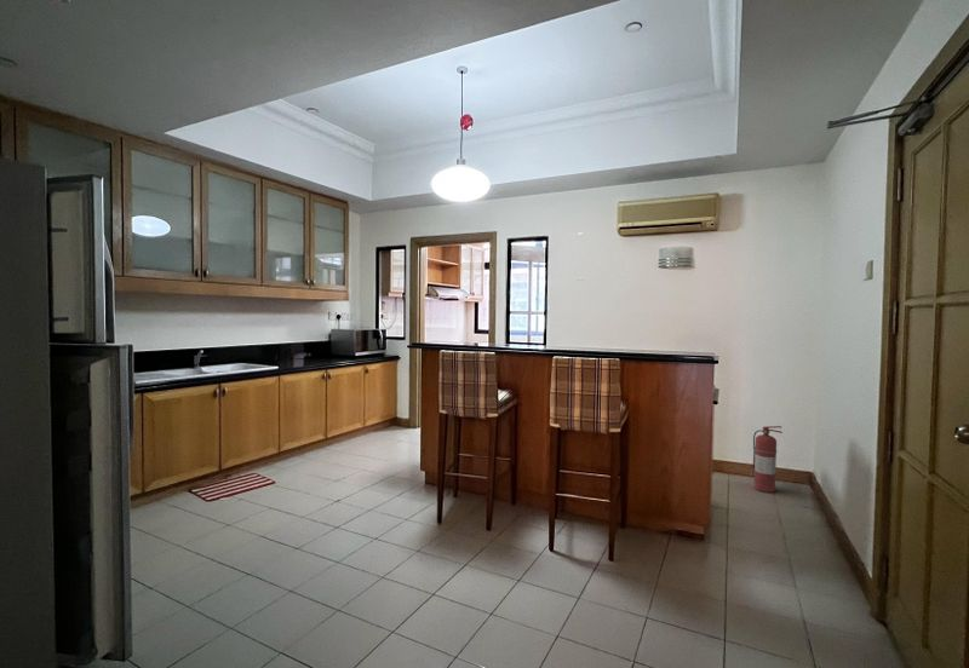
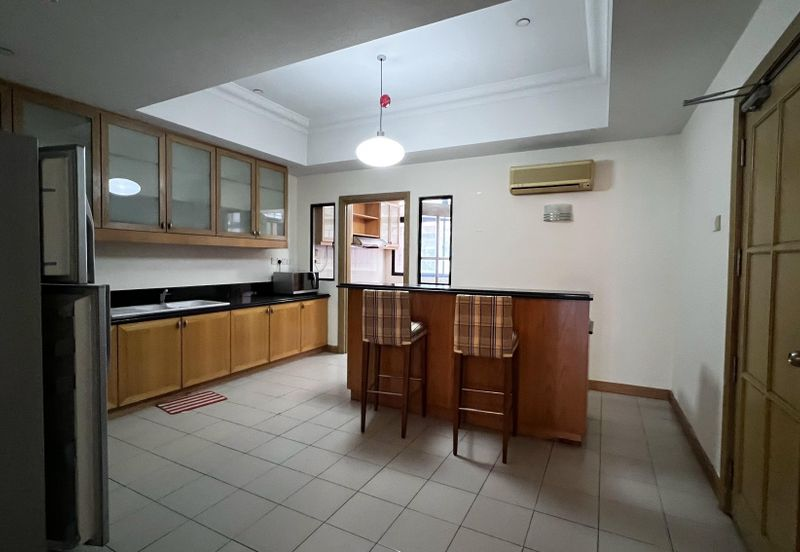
- fire extinguisher (766, 456)
